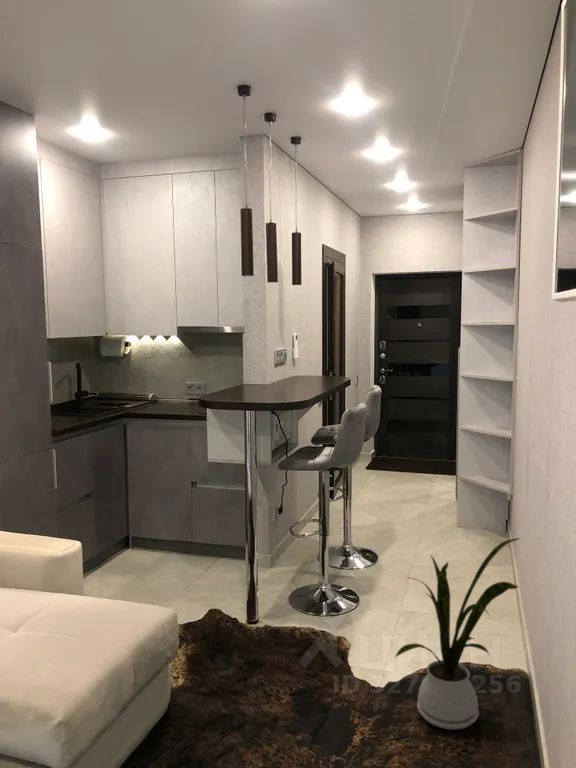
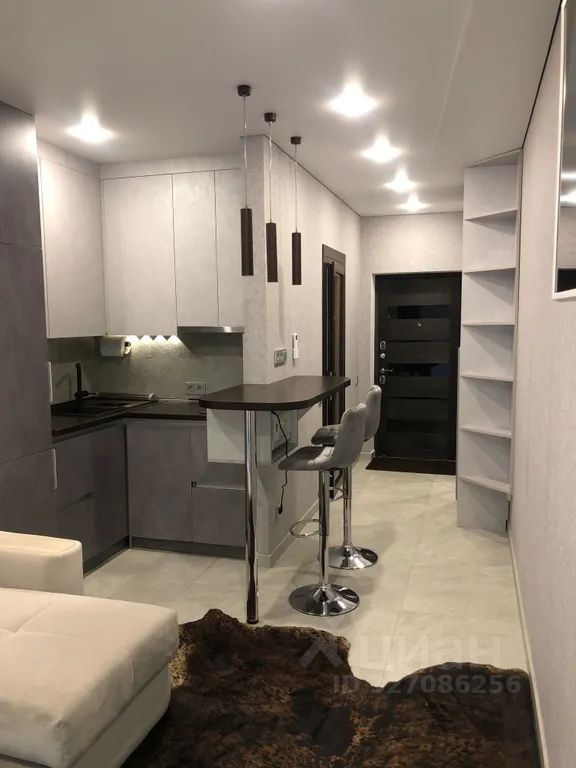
- house plant (457, 627)
